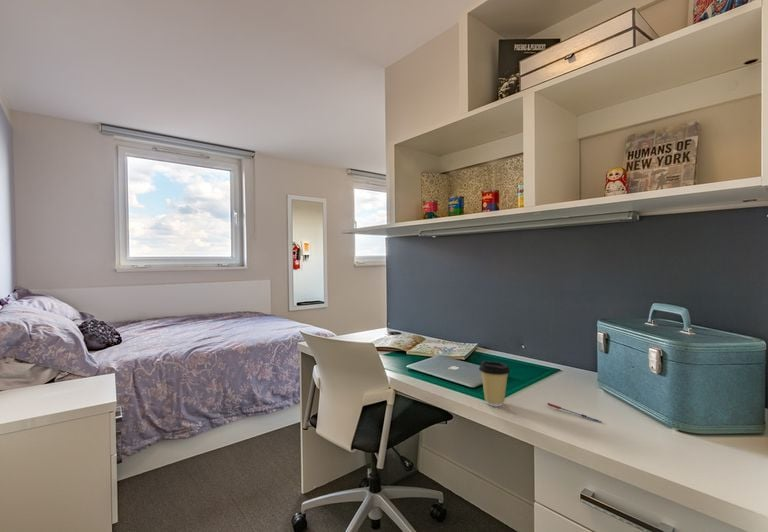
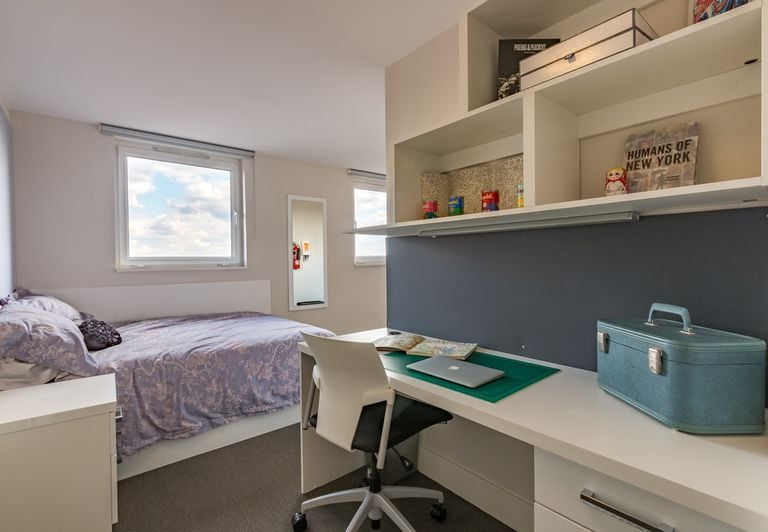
- pen (573, 412)
- coffee cup (494, 383)
